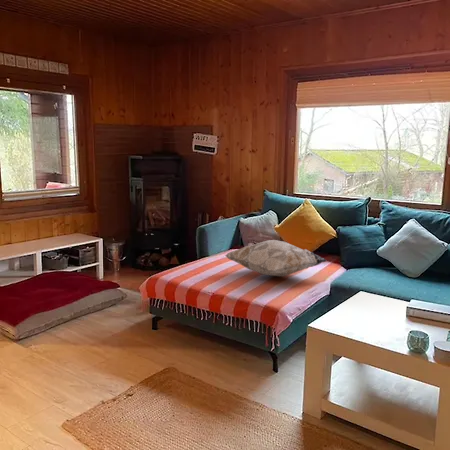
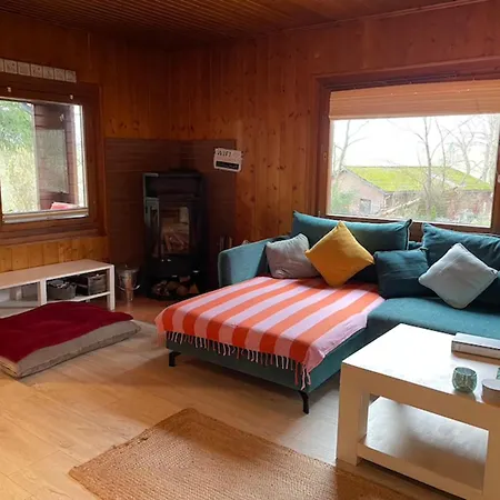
- decorative pillow (275, 258)
